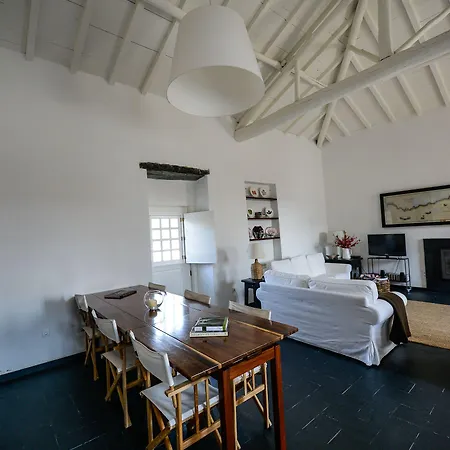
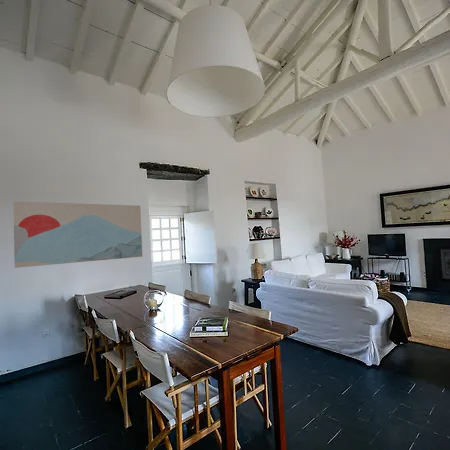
+ wall art (85, 232)
